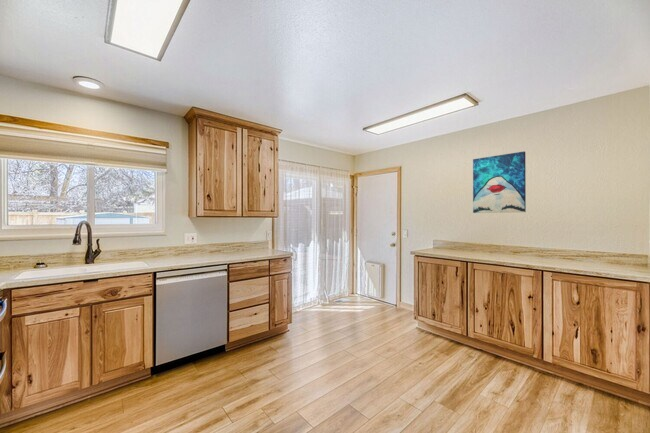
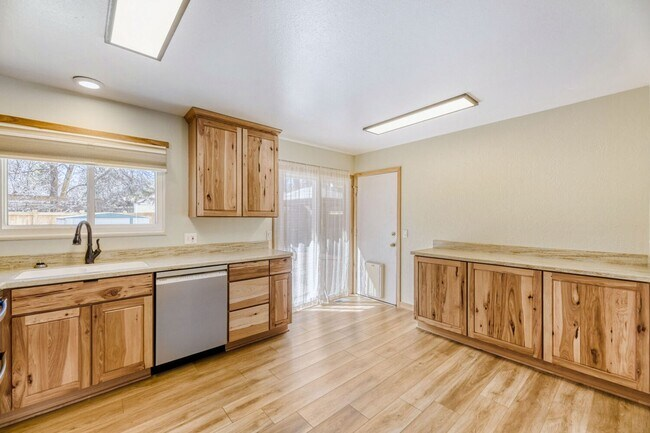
- wall art (497, 184)
